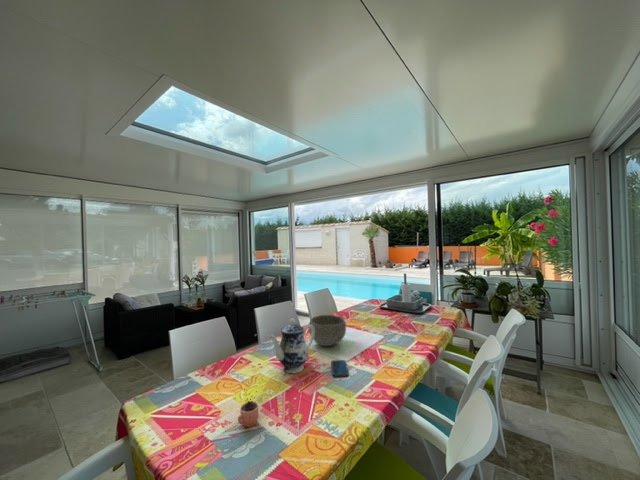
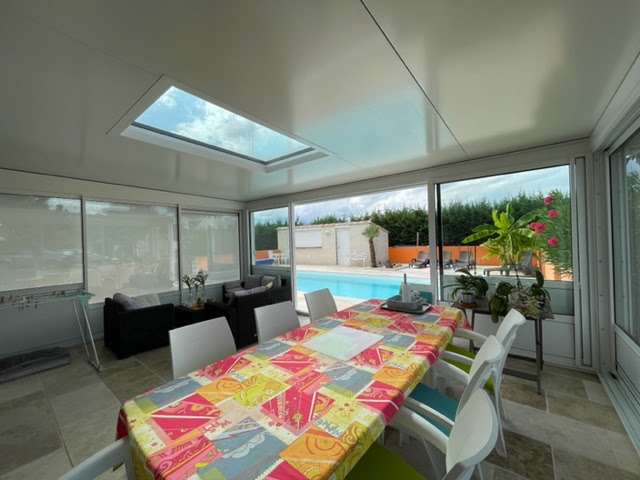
- teapot (292, 343)
- cocoa (247, 408)
- smartphone (339, 367)
- bowl (328, 331)
